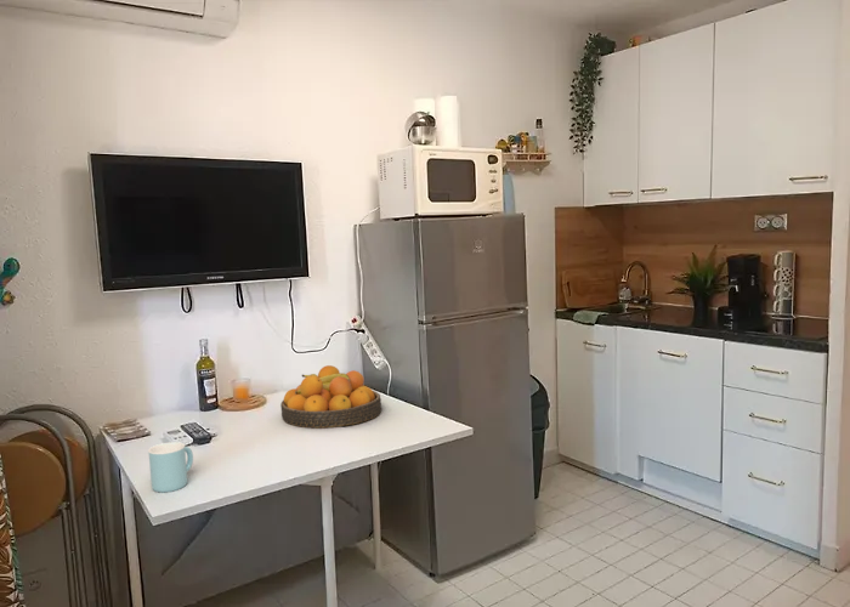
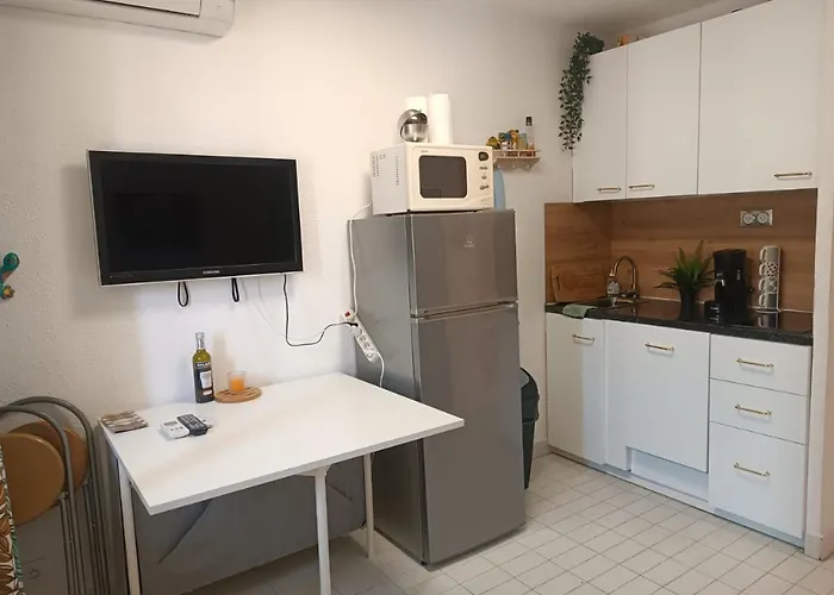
- fruit bowl (330, 392)
- mug (174, 464)
